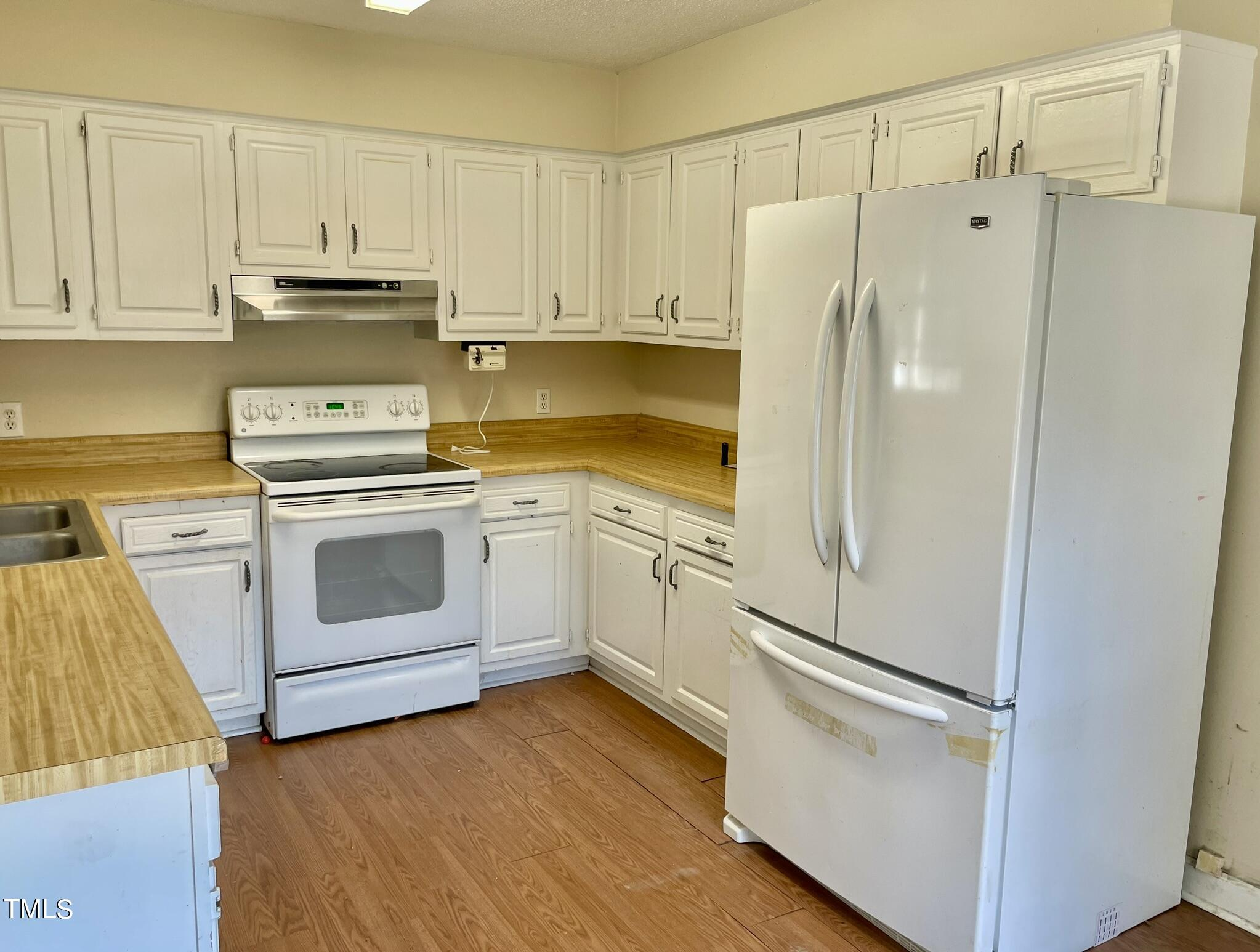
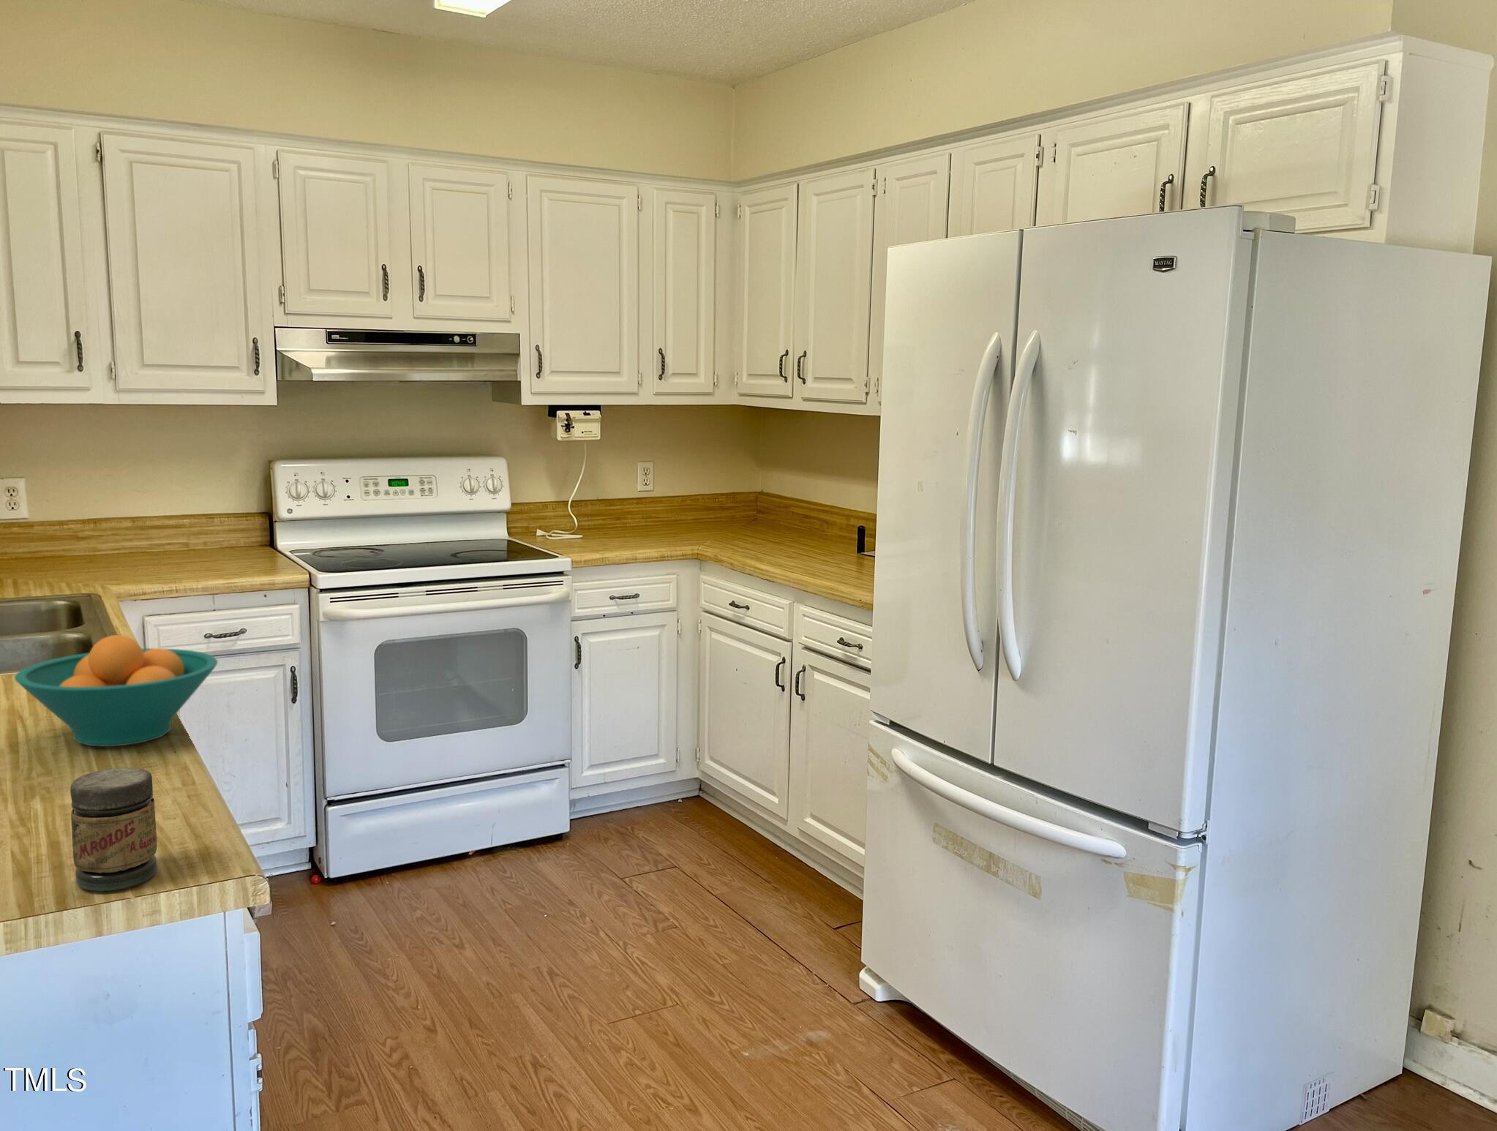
+ jar (113, 827)
+ fruit bowl (120, 685)
